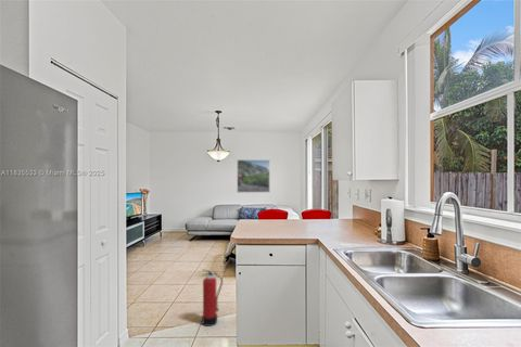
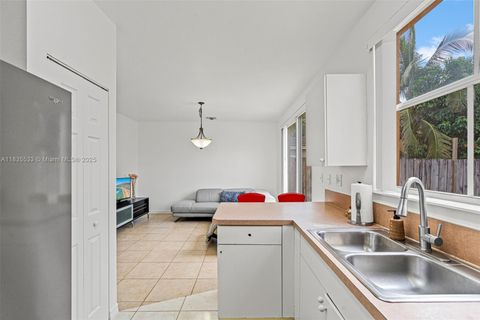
- fire extinguisher (212, 294)
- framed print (253, 176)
